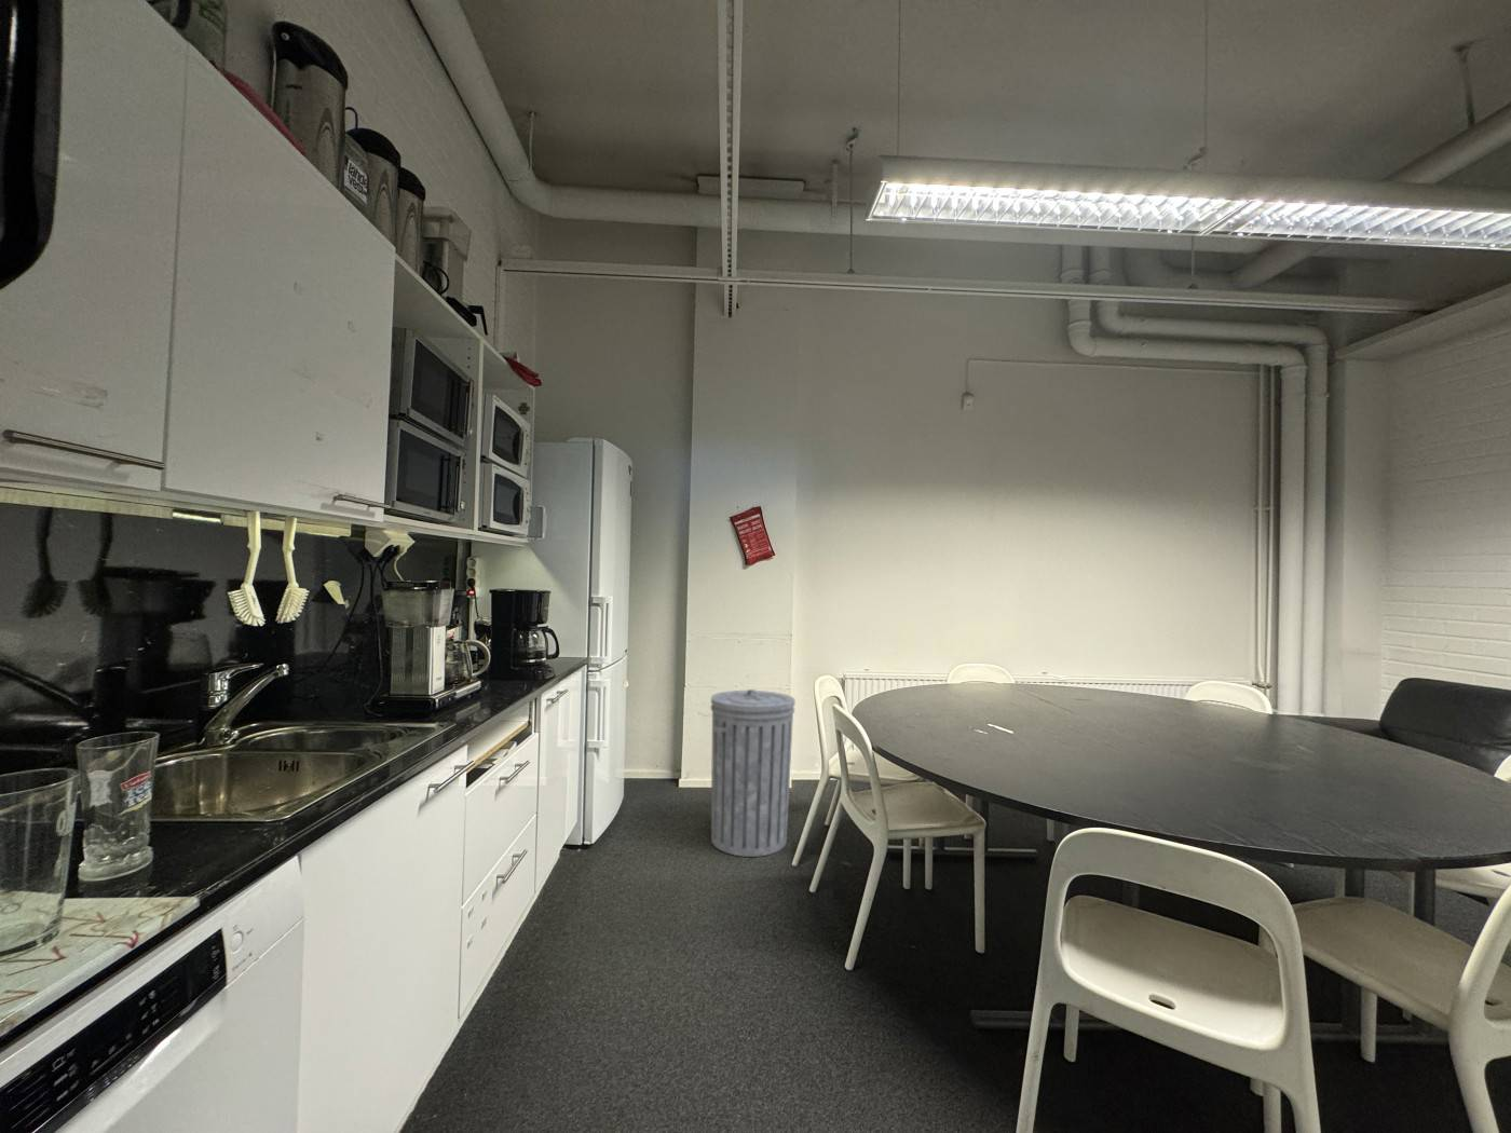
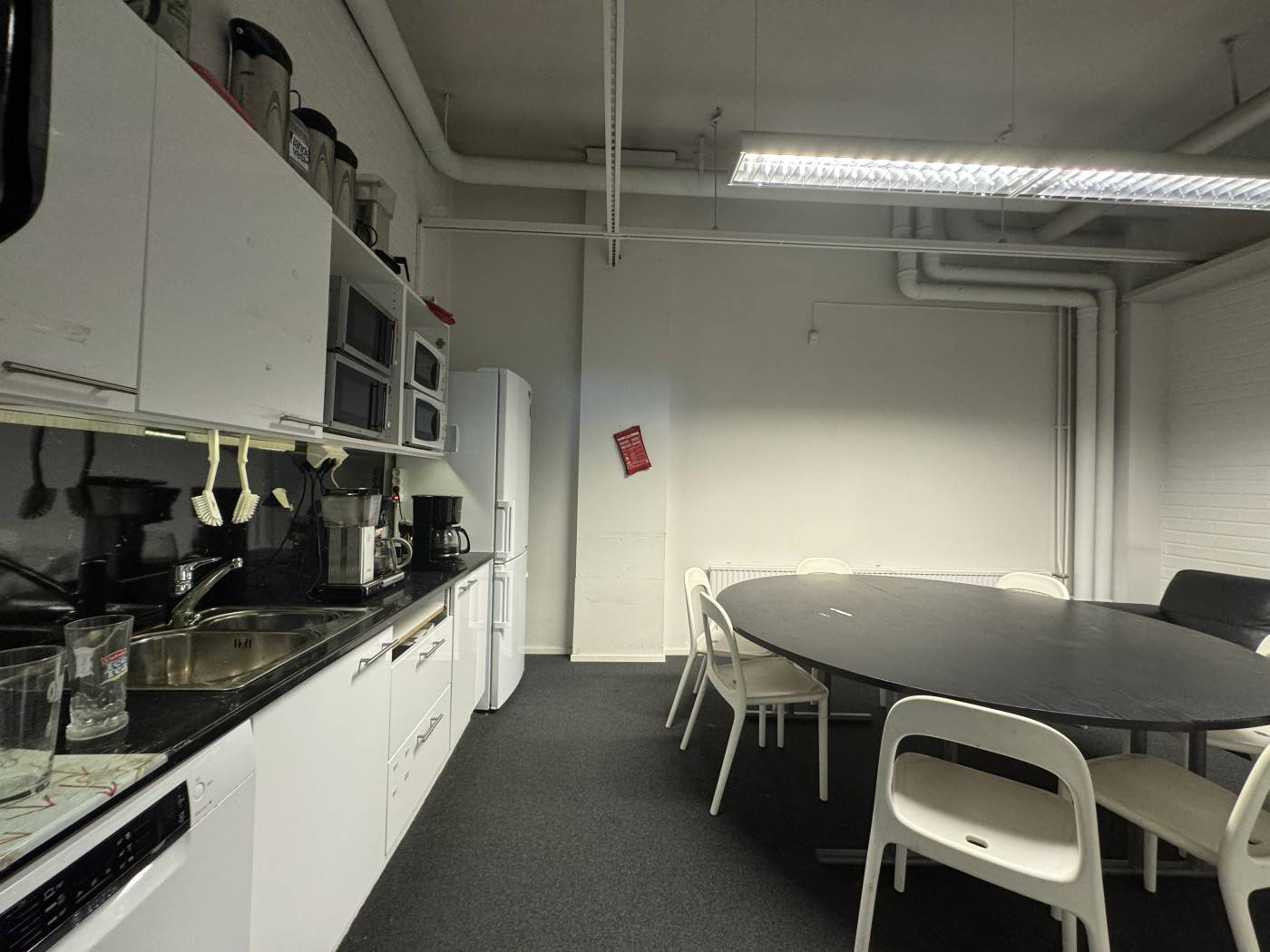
- trash can (750, 764)
